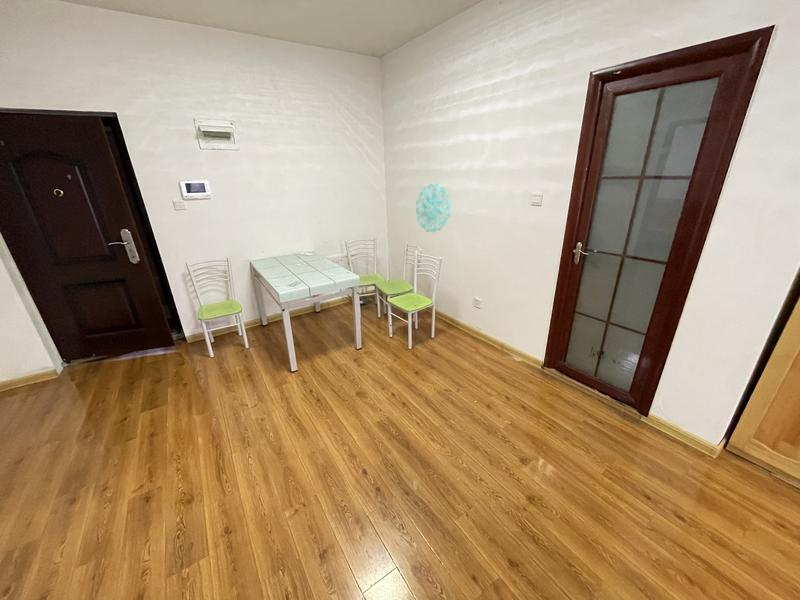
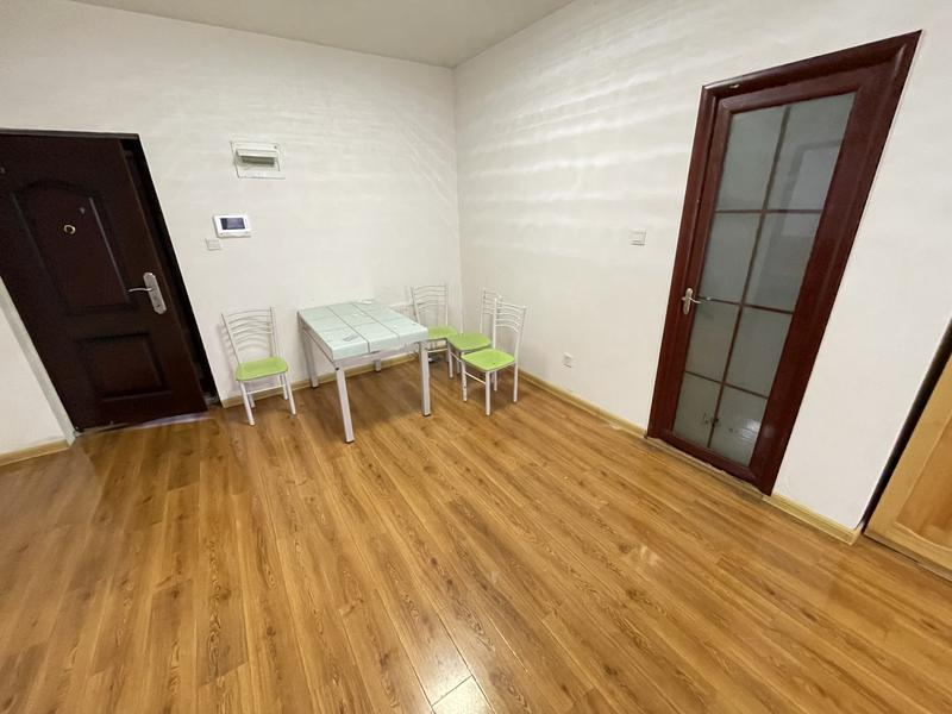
- wall decoration (432, 208)
